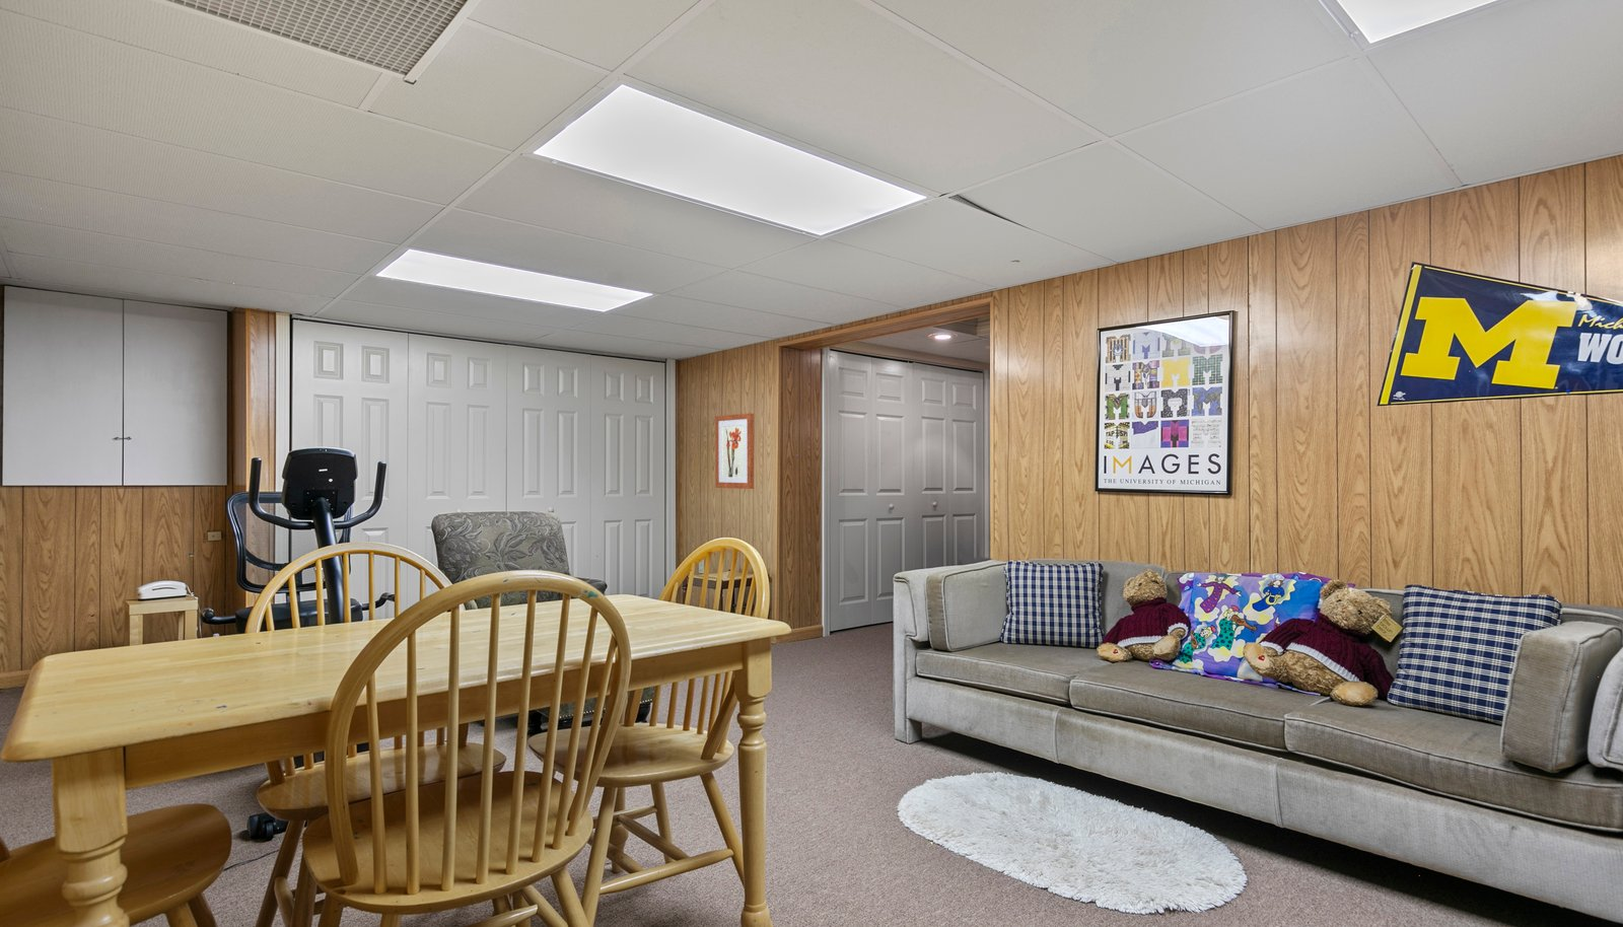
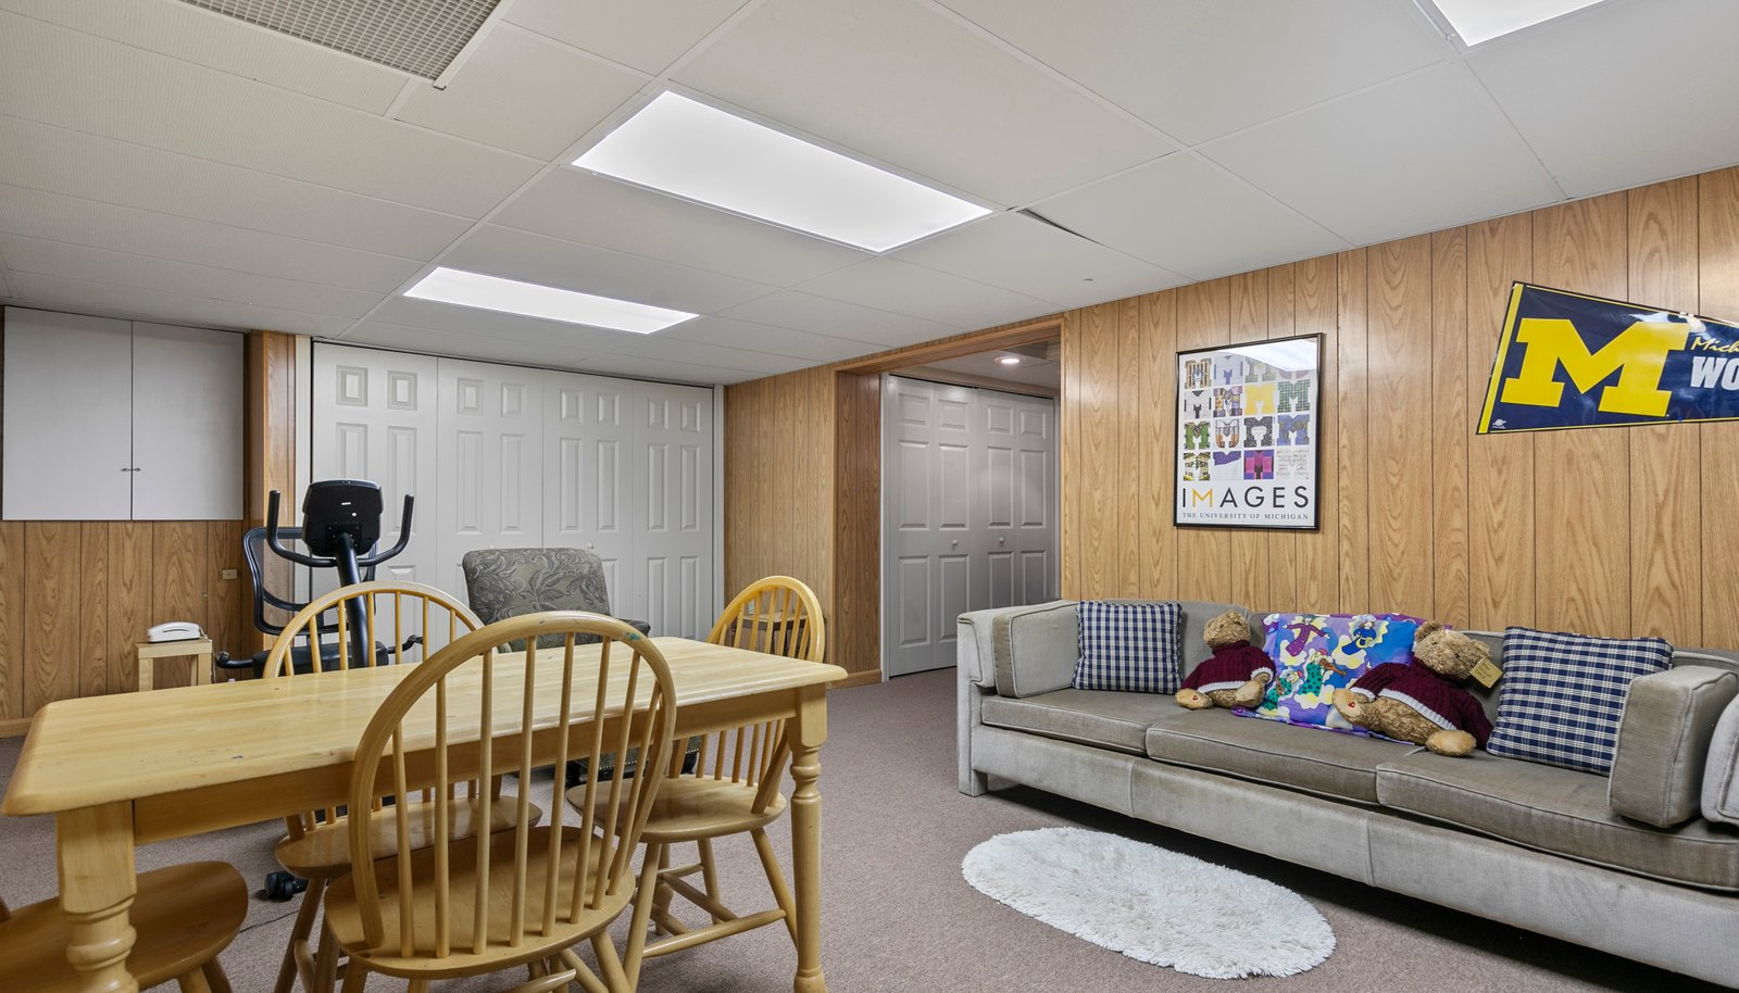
- wall art (733, 451)
